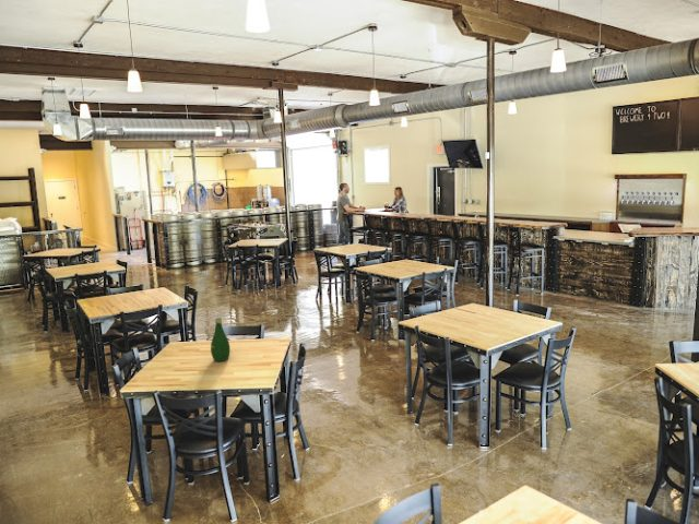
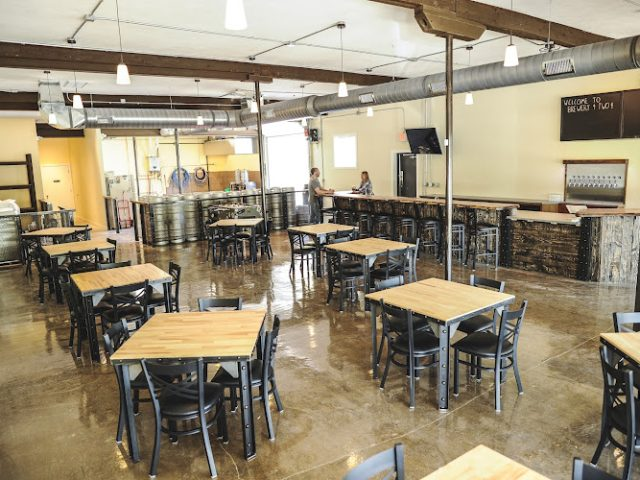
- bottle (220, 338)
